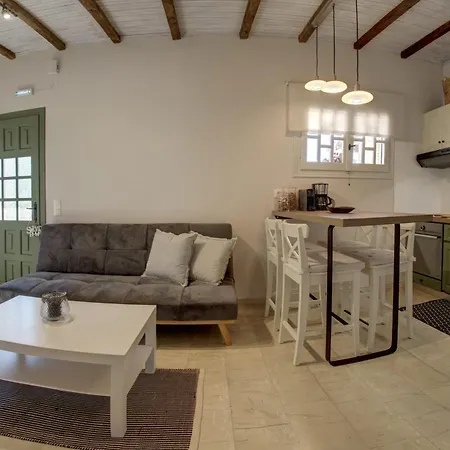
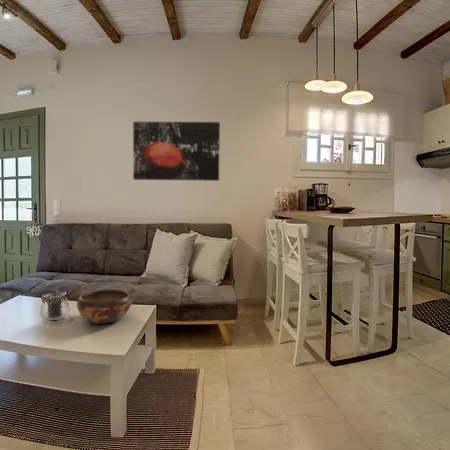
+ decorative bowl (105, 307)
+ wall art (176, 151)
